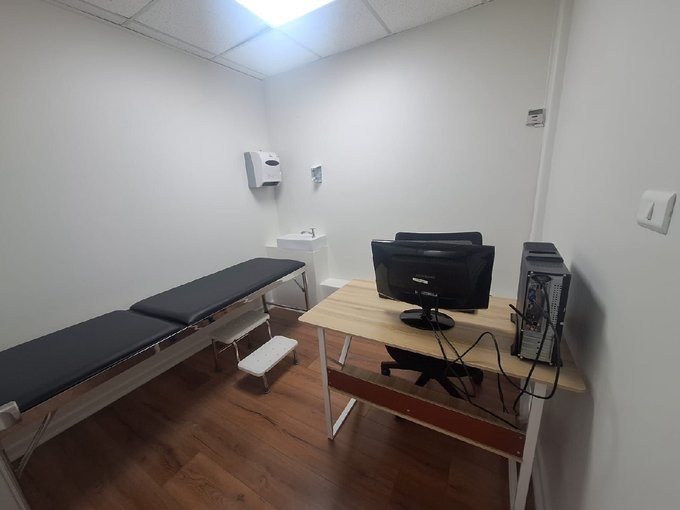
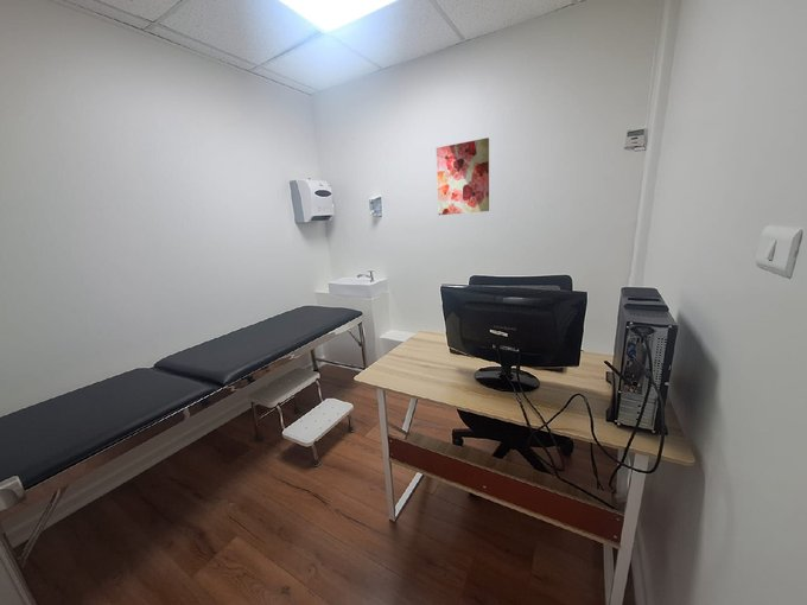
+ wall art (462, 179)
